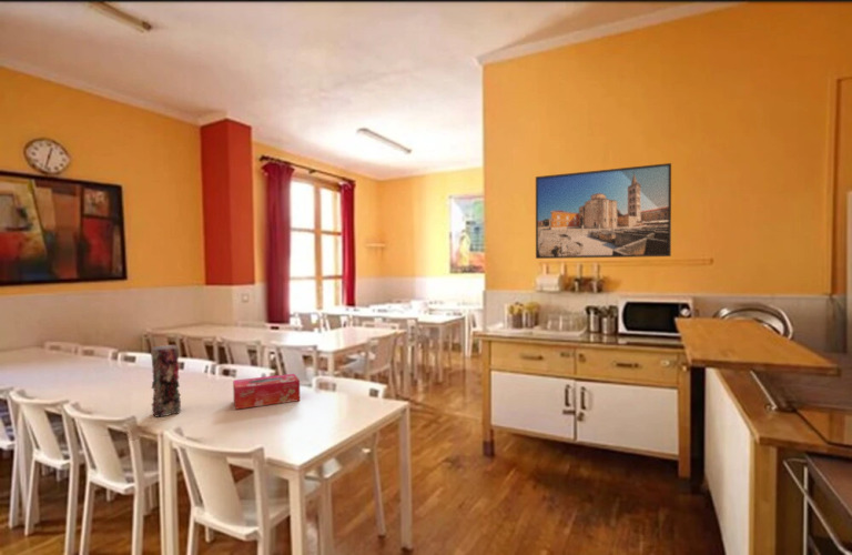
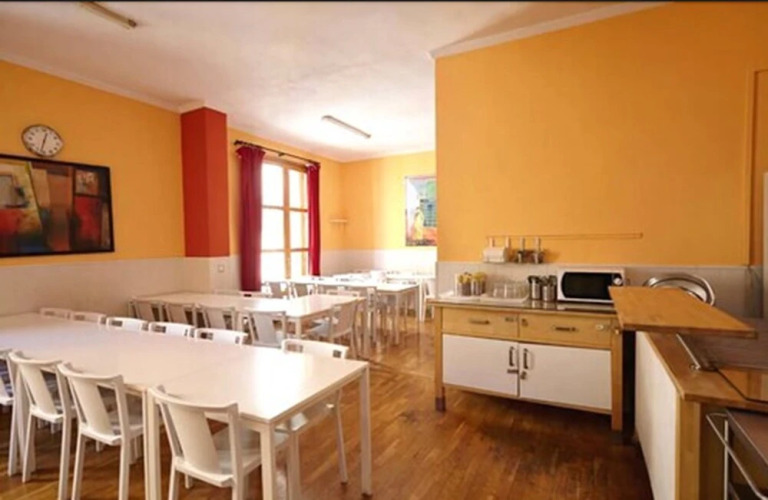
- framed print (598, 213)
- tissue box (266, 390)
- vase (165, 380)
